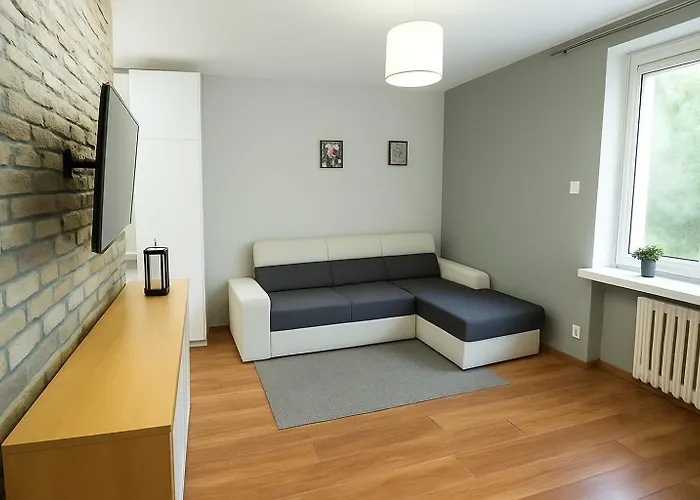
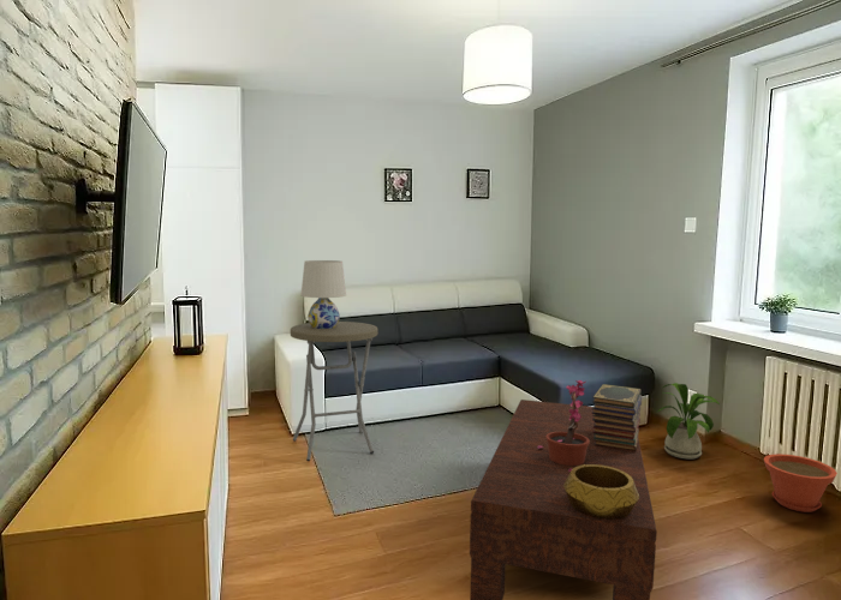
+ table lamp (323, 293)
+ potted plant (569, 416)
+ book stack (616, 415)
+ plant pot (797, 485)
+ decorative bowl (601, 490)
+ house plant (692, 416)
+ coffee table (563, 488)
+ side table (333, 368)
